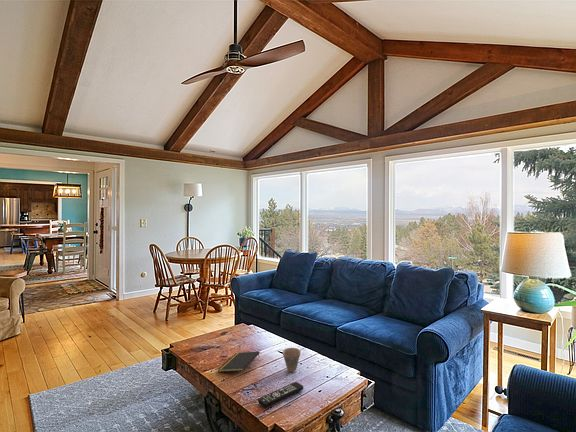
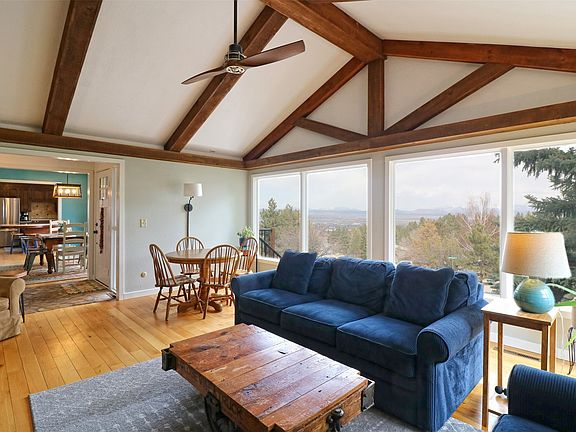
- notepad (239, 361)
- remote control (281, 394)
- cup (291, 360)
